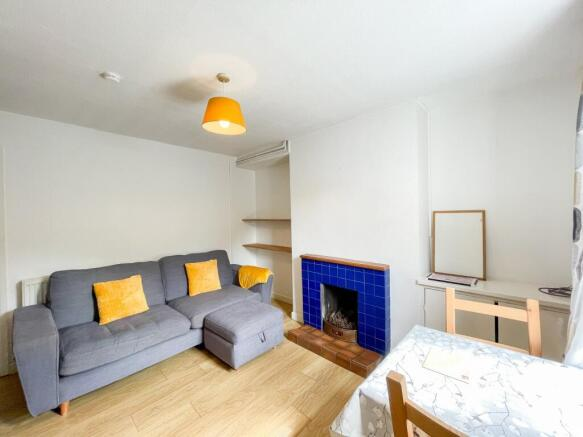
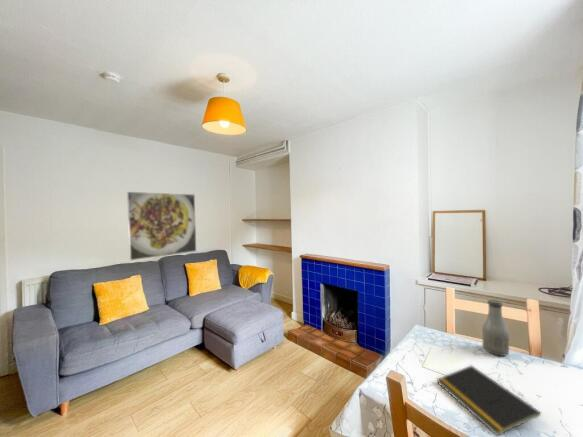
+ bottle (495, 326)
+ notepad (482, 395)
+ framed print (165, 224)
